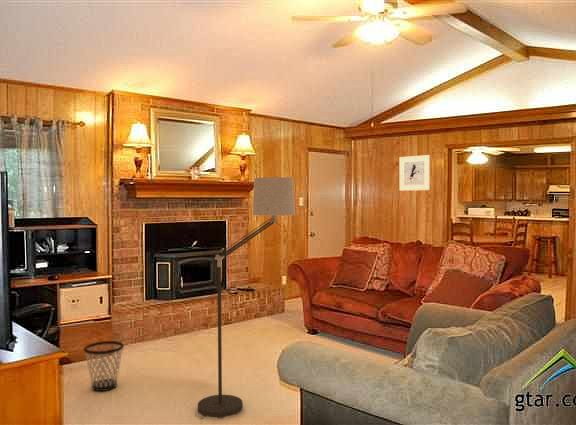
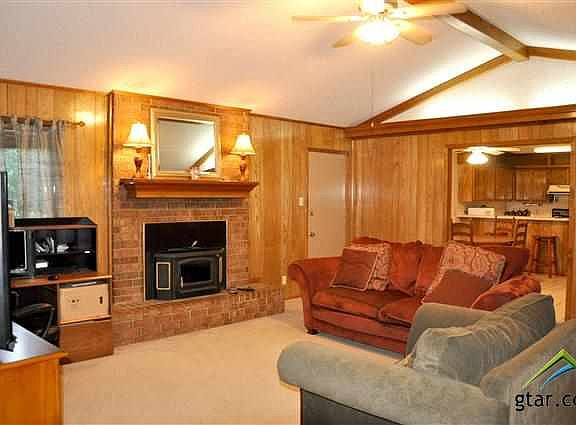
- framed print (414, 173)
- floor lamp (220, 288)
- wastebasket (103, 366)
